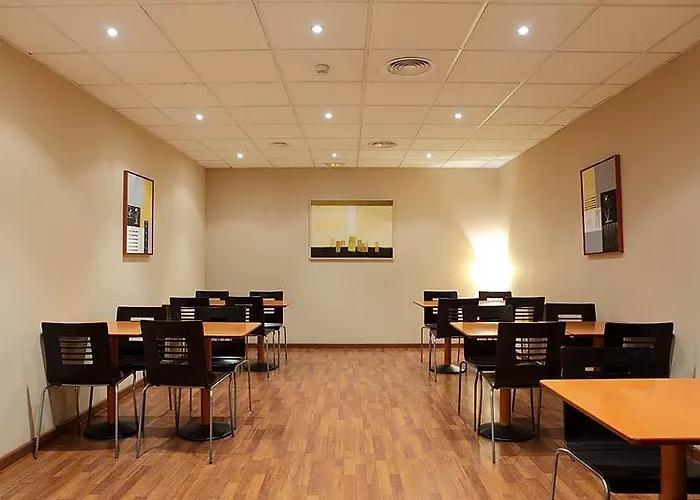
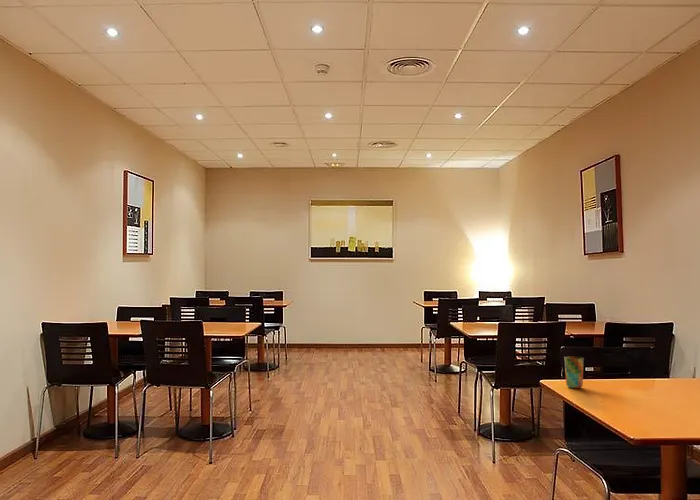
+ cup (574, 372)
